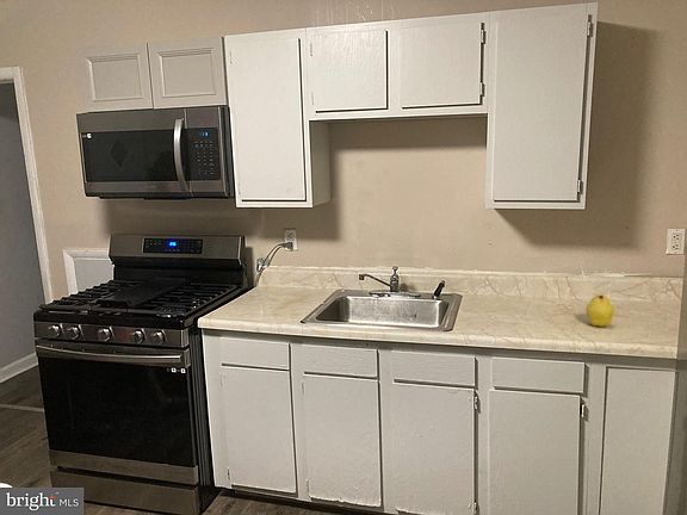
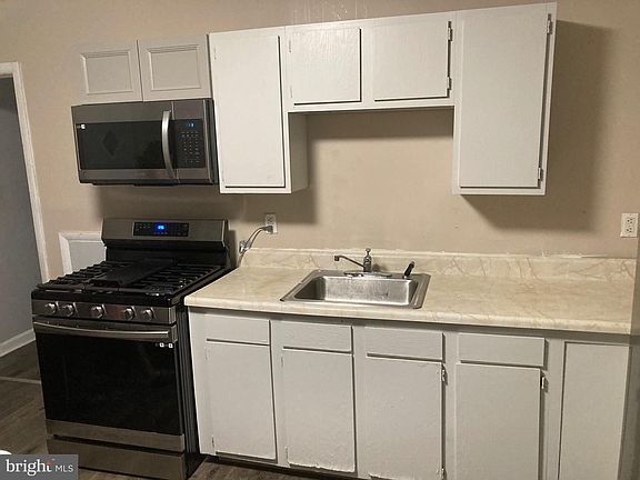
- fruit (600, 310)
